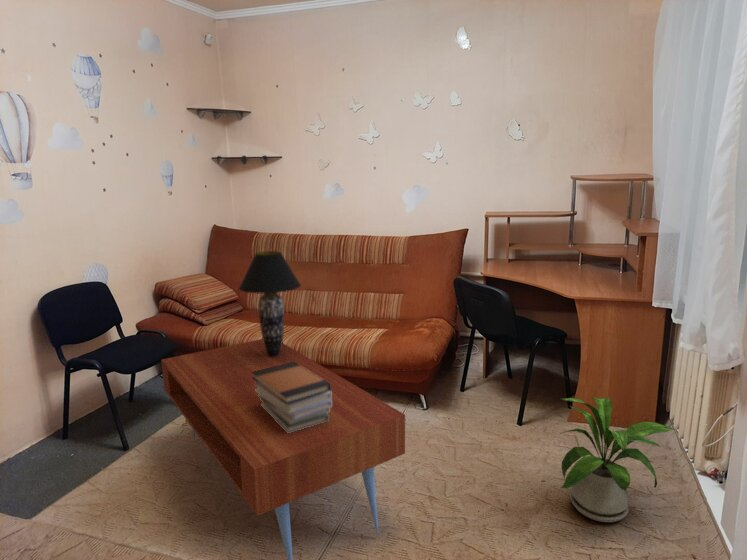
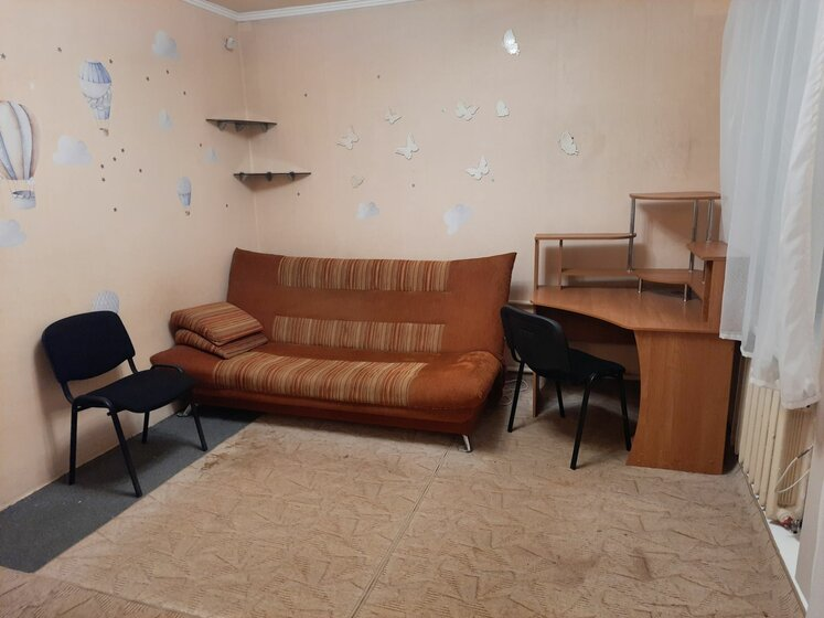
- house plant (617, 456)
- book stack (292, 395)
- table lamp (271, 304)
- coffee table (268, 432)
